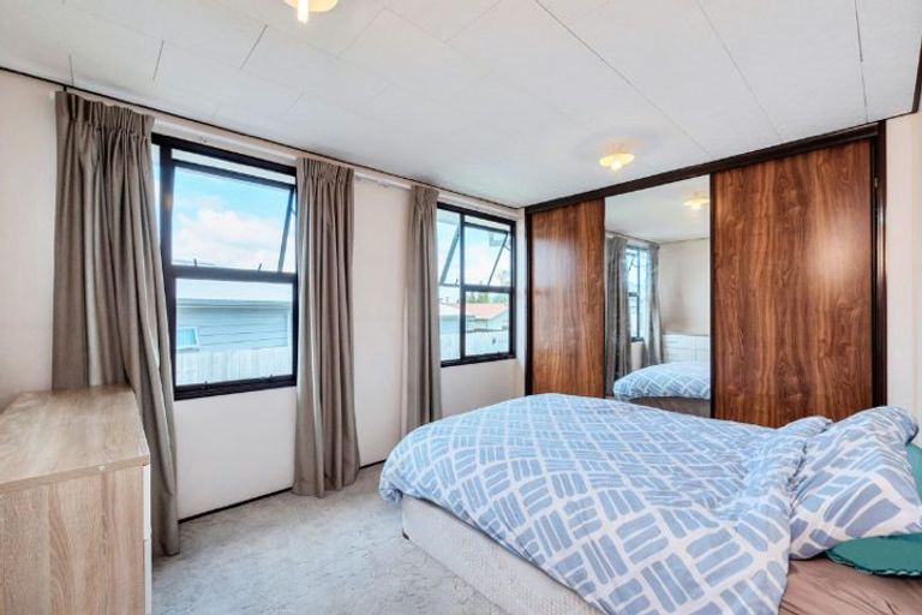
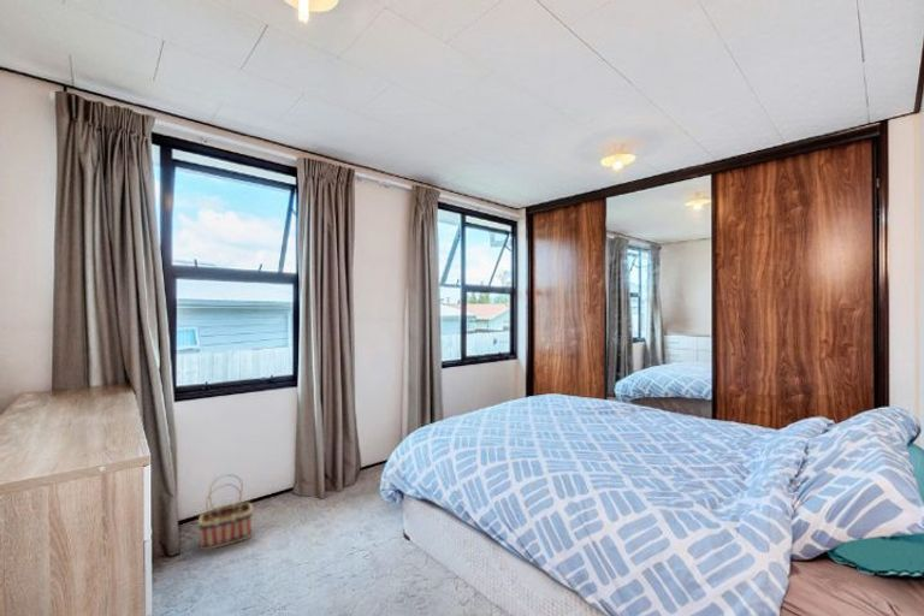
+ basket (226, 509)
